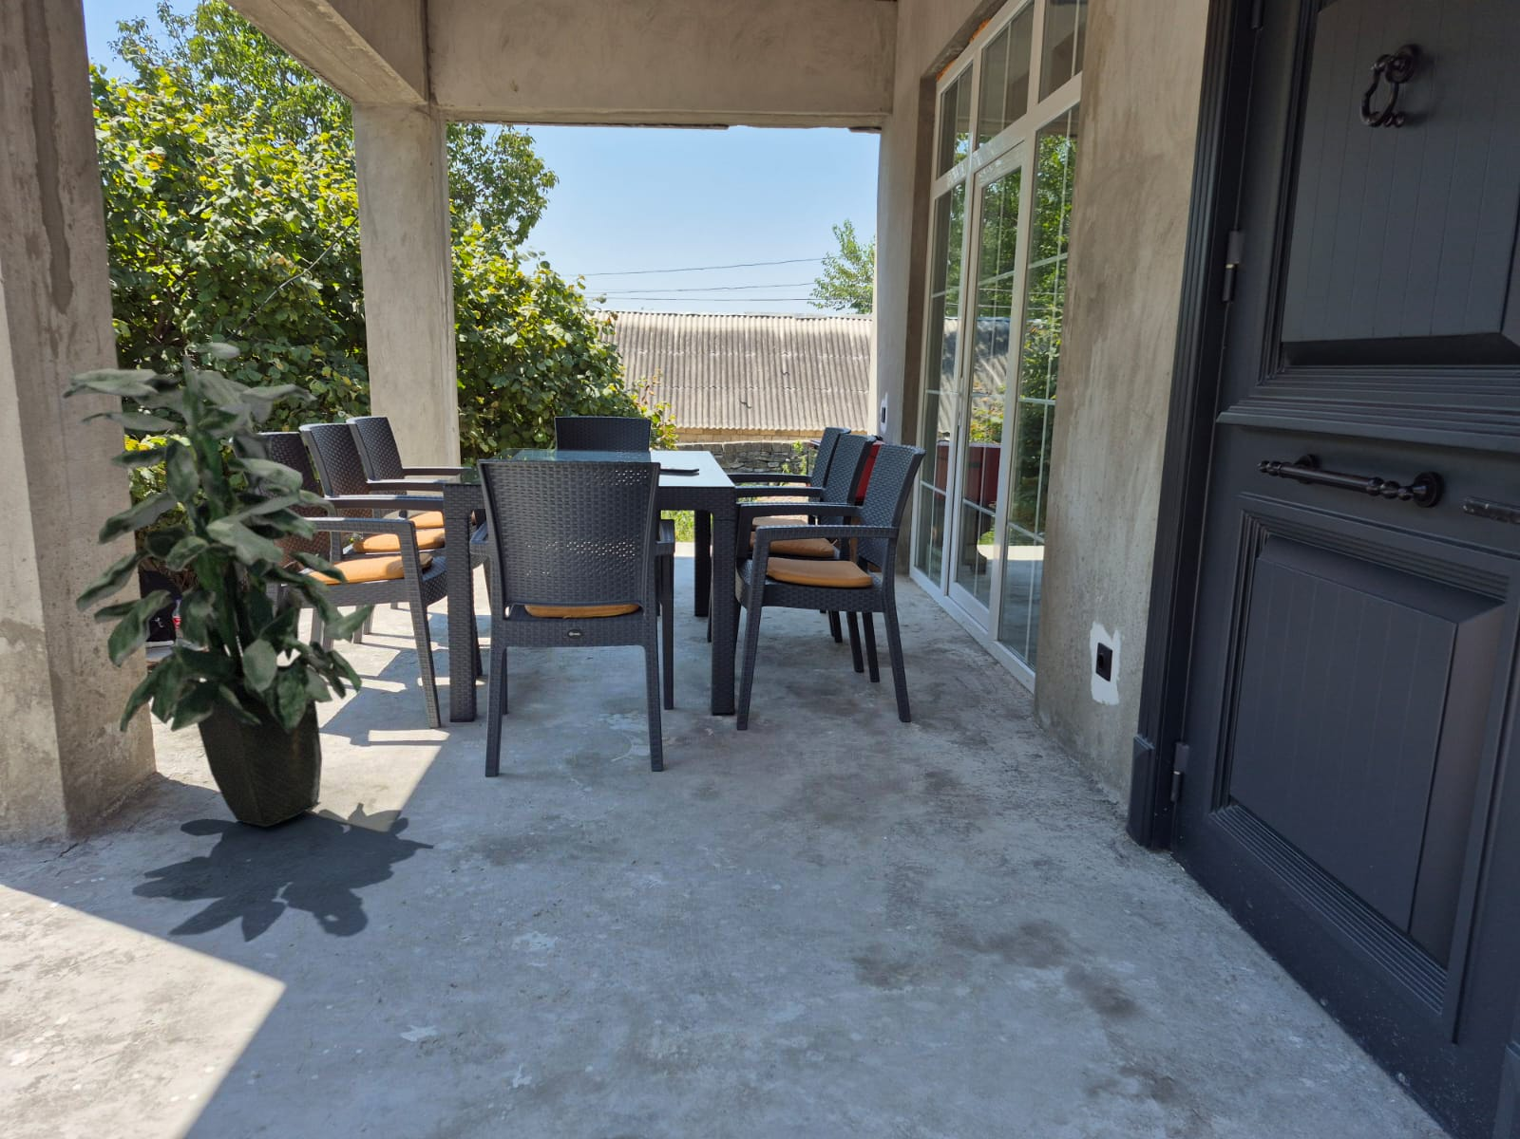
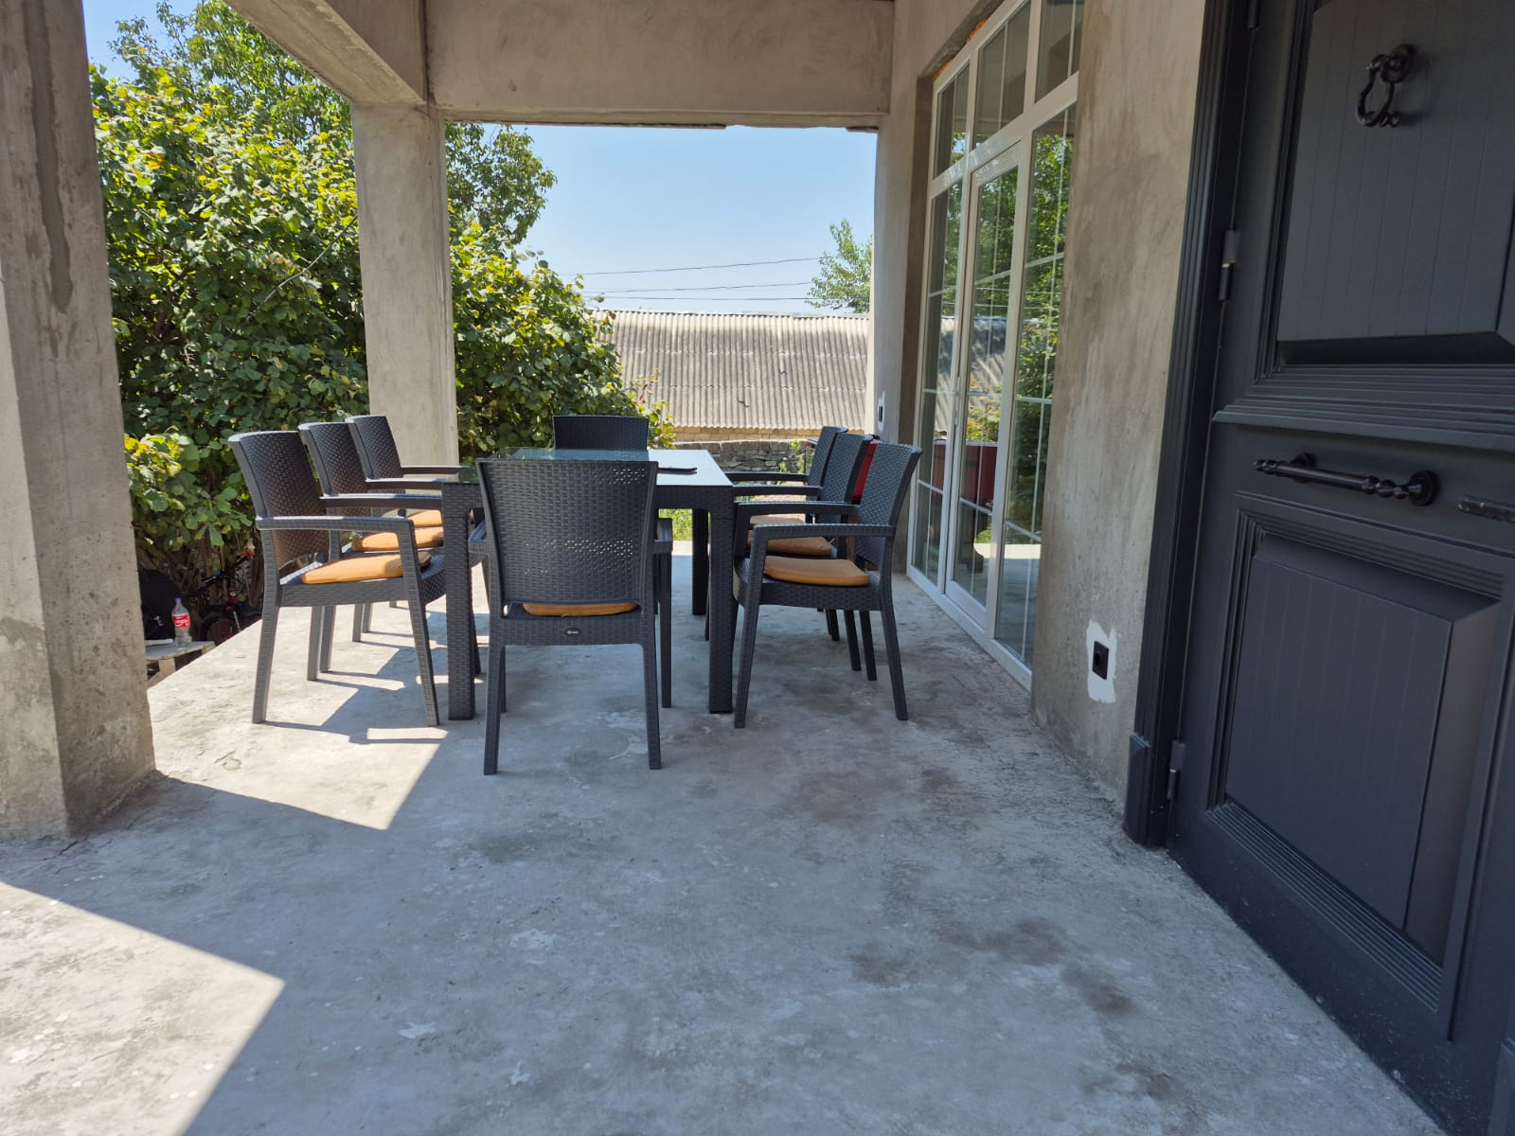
- indoor plant (227, 591)
